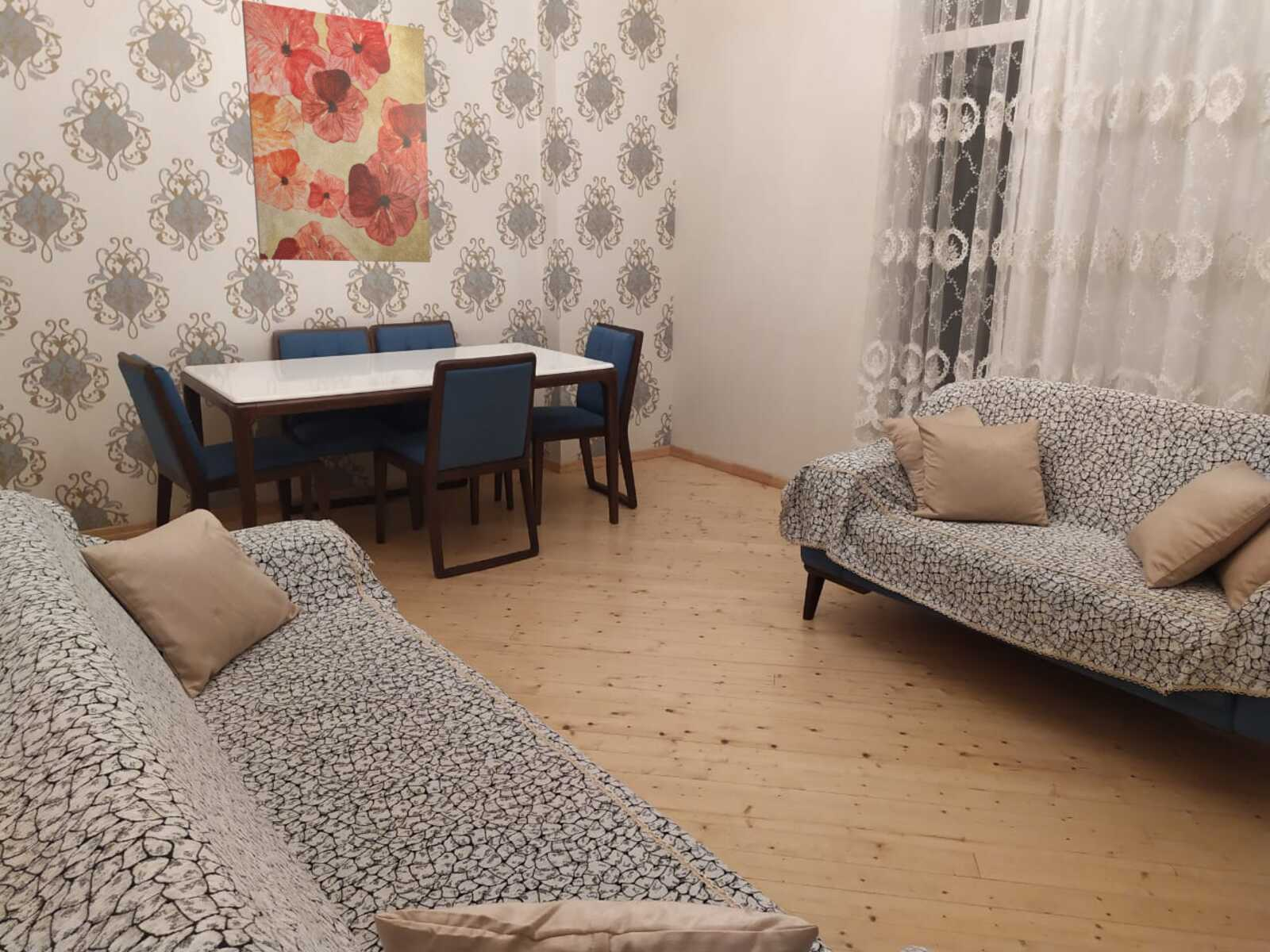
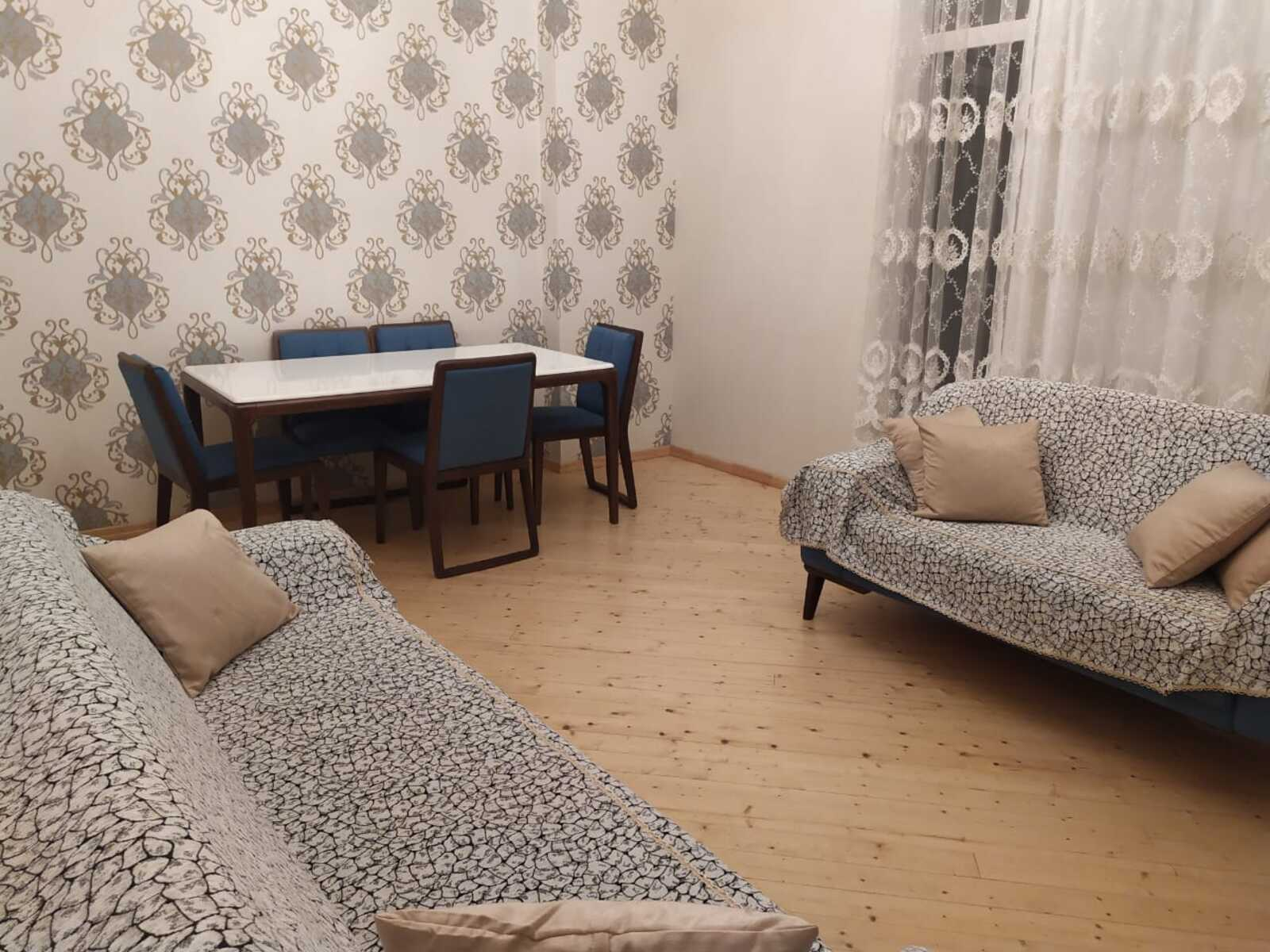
- wall art (343, 141)
